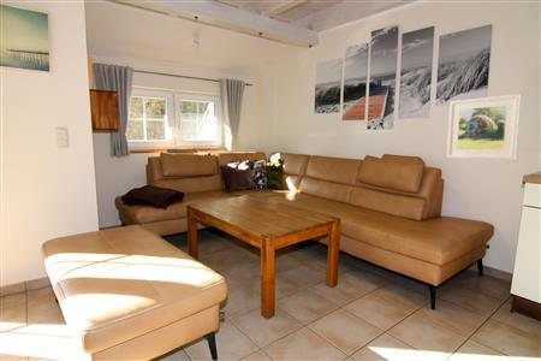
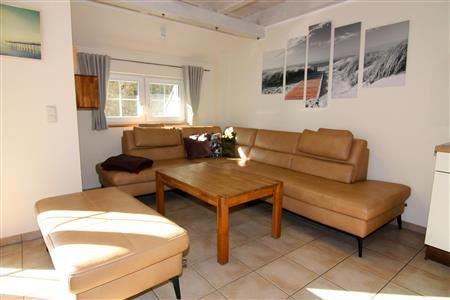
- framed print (480, 128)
